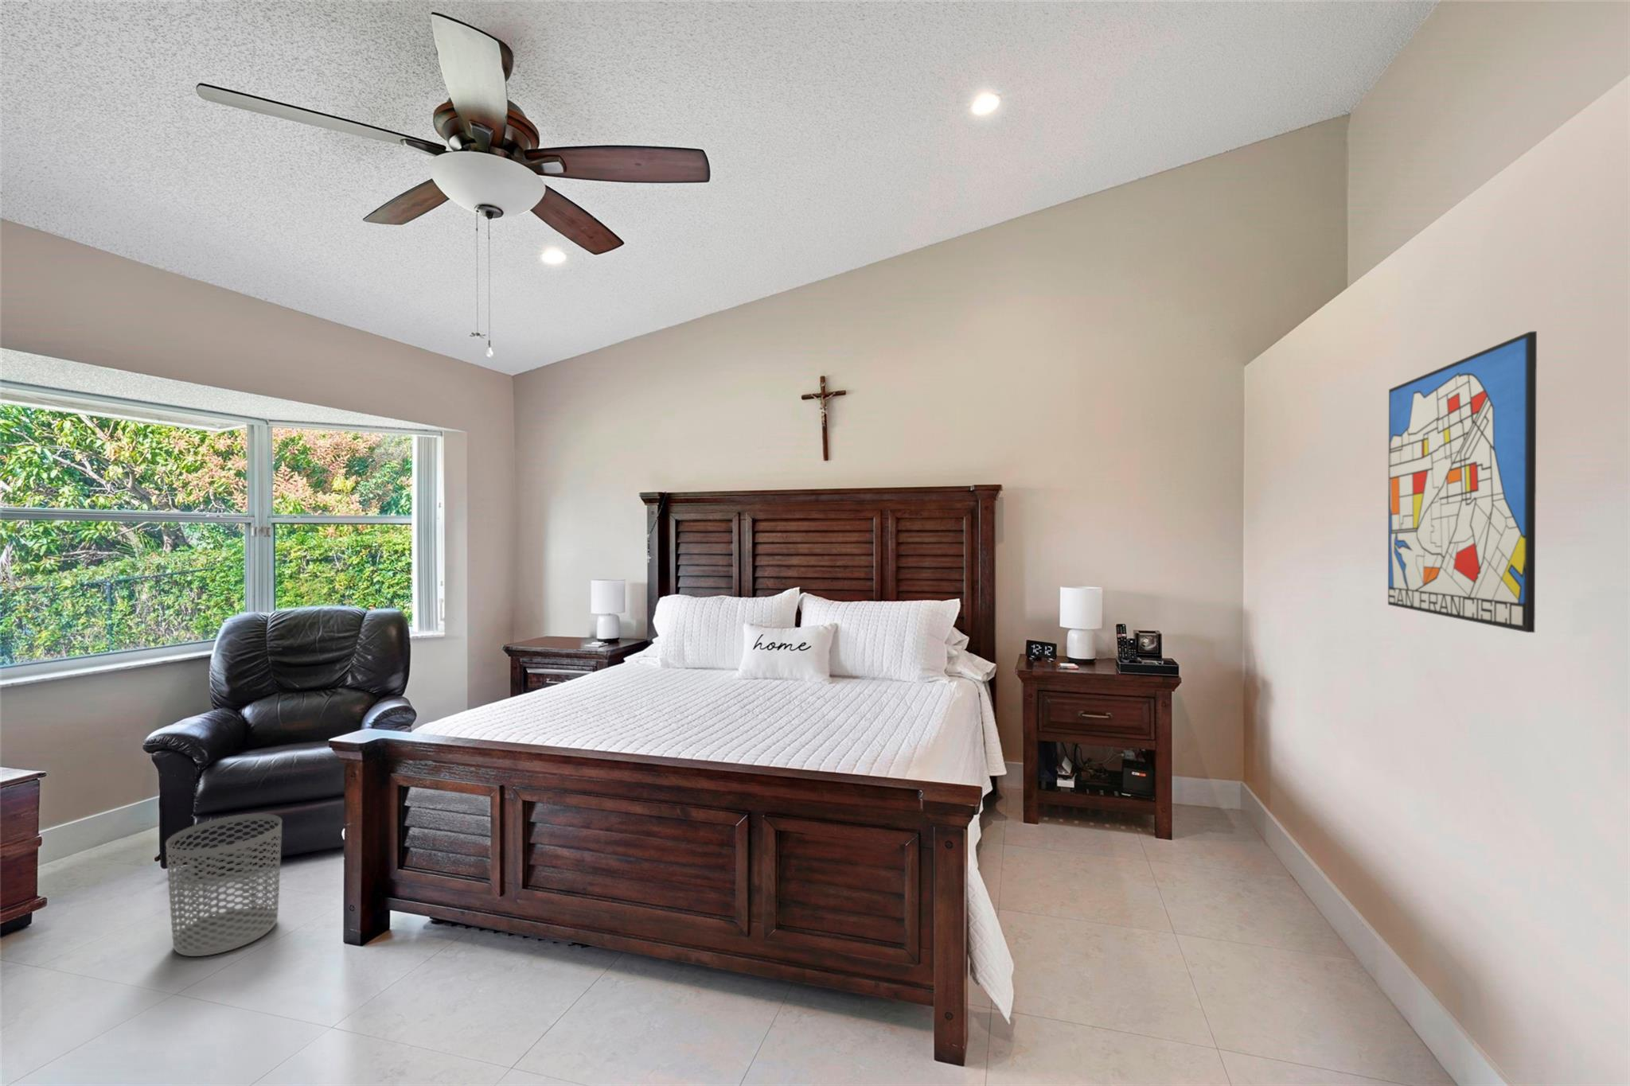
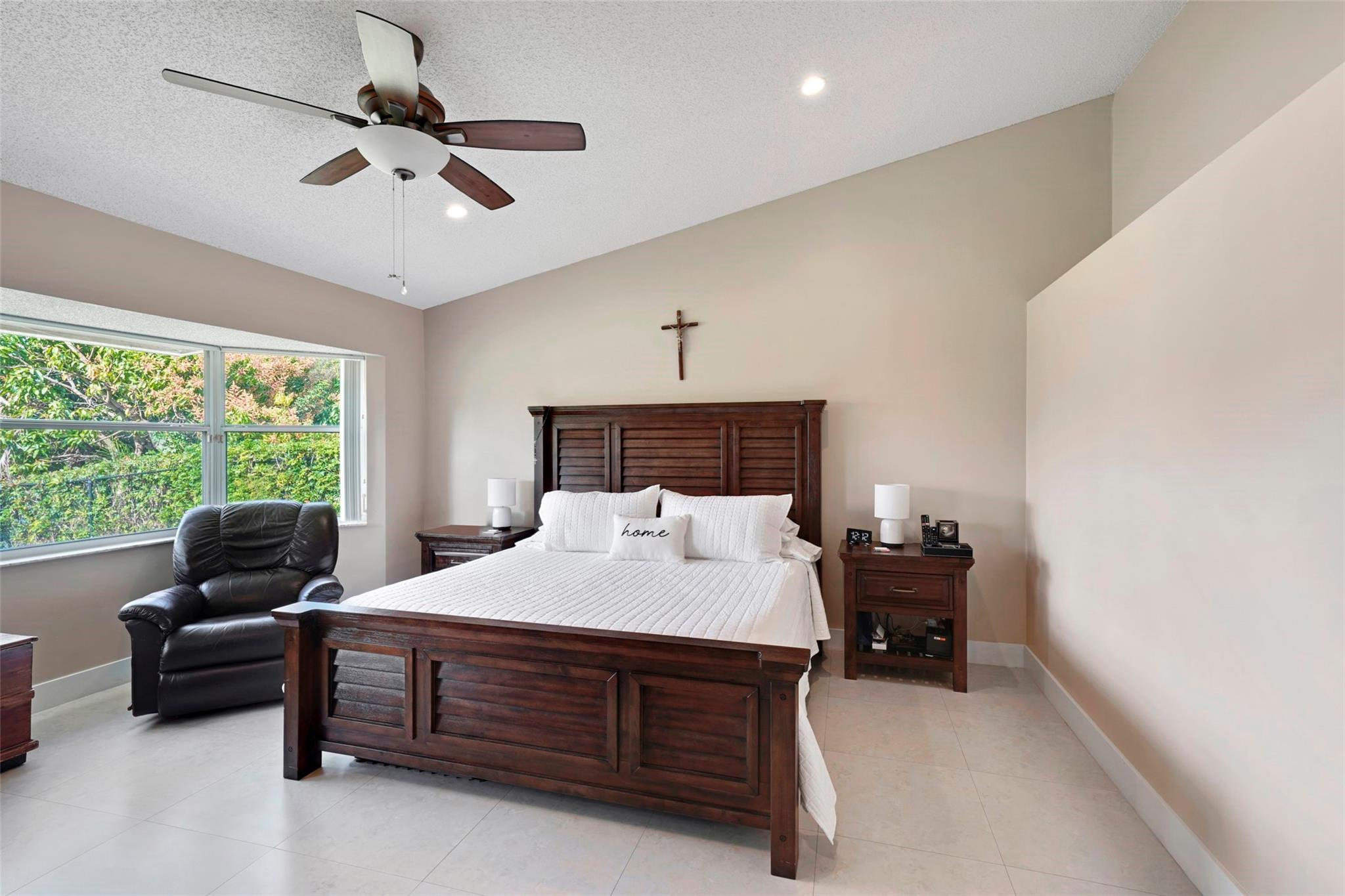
- waste bin (227, 882)
- wall art (1449, 491)
